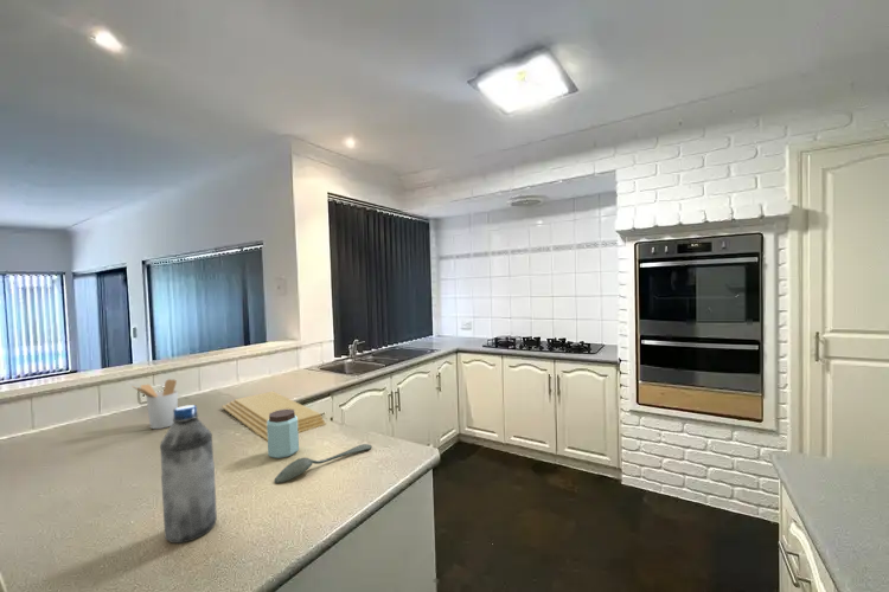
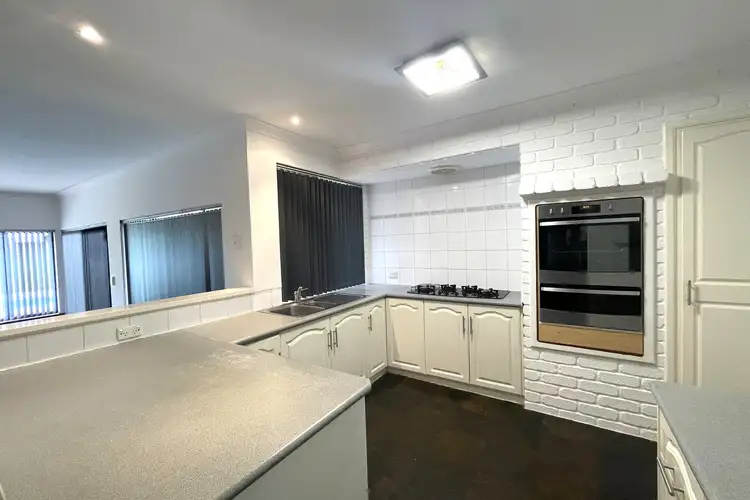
- spoon (326, 458)
- utensil holder (155, 403)
- peanut butter (282, 432)
- water bottle (187, 469)
- cutting board (269, 411)
